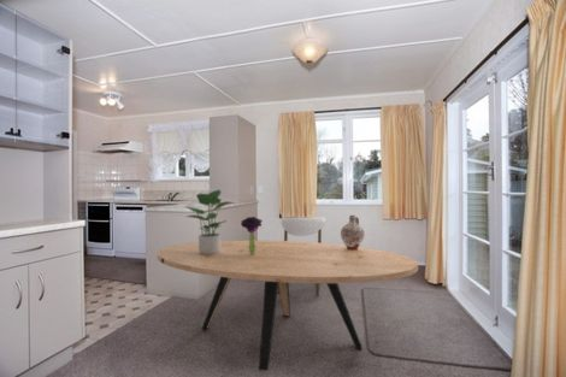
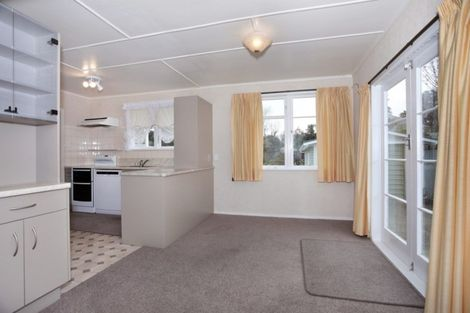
- dining table (276, 295)
- ceramic jug (352, 231)
- dining chair (301, 235)
- potted plant (205, 219)
- bouquet (252, 235)
